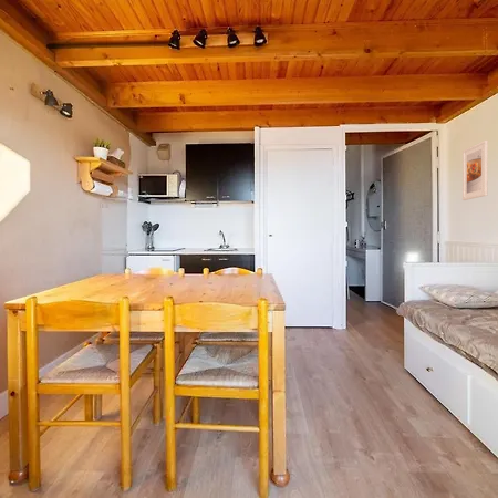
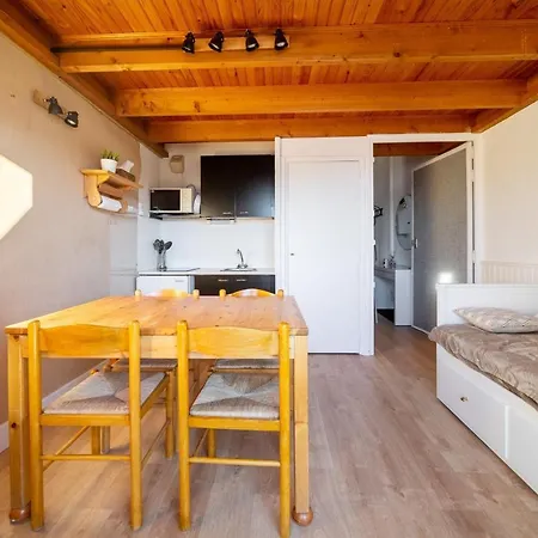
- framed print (474, 172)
